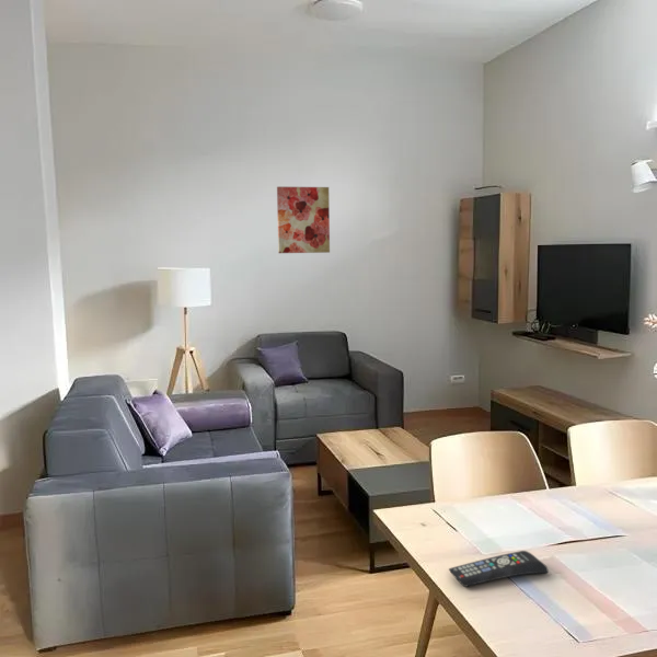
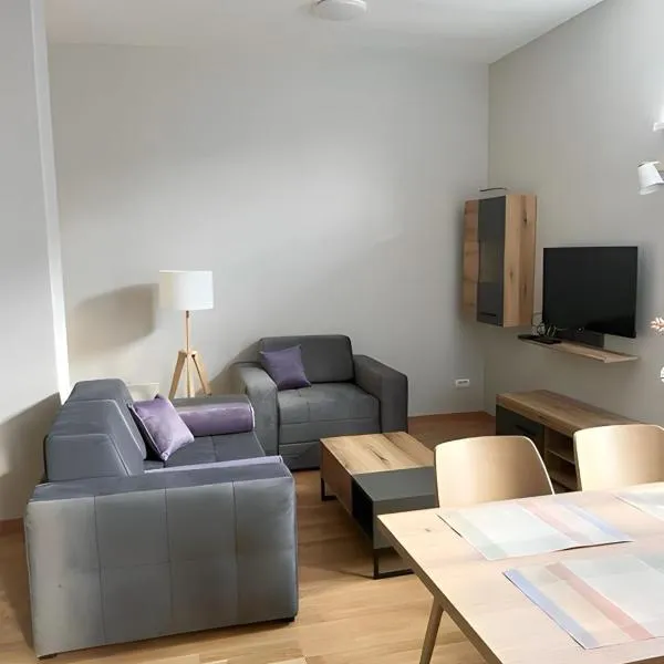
- remote control (498, 568)
- wall art (303, 220)
